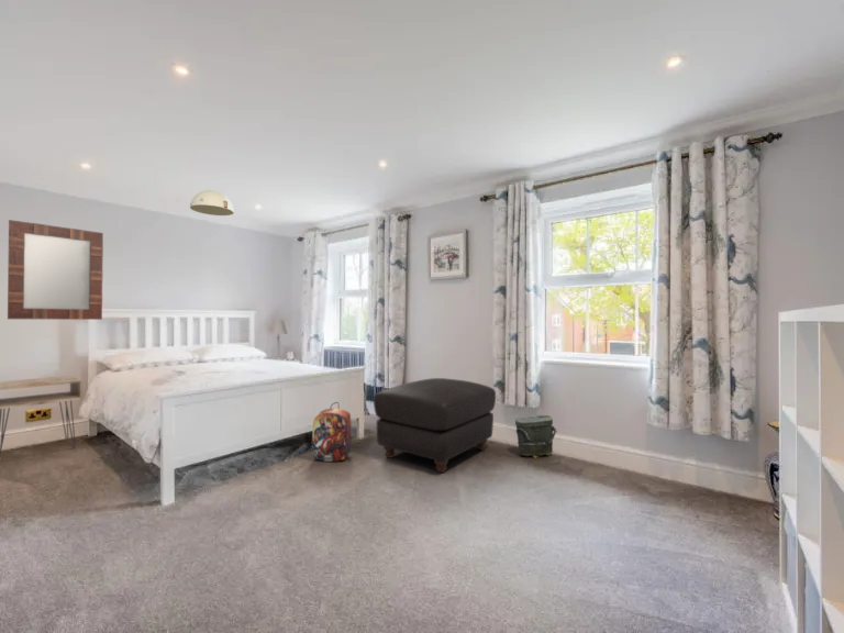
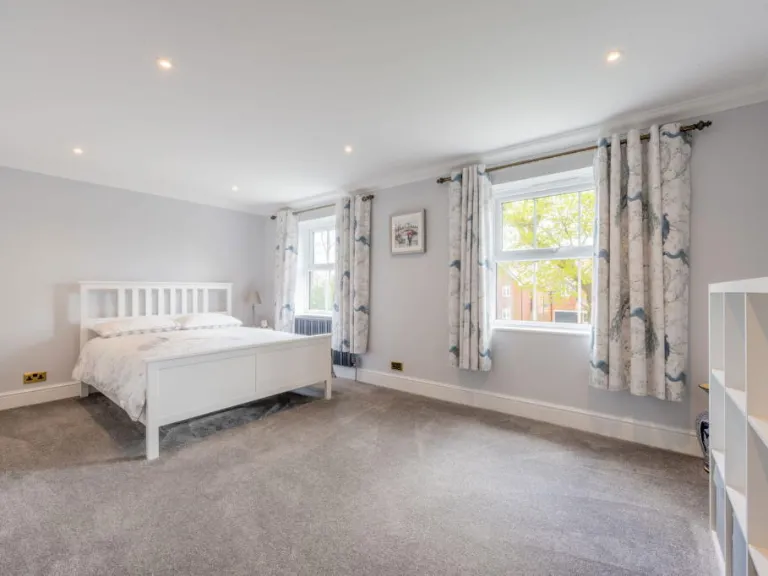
- backpack (332, 431)
- bag (535, 436)
- ottoman (436, 417)
- nightstand (33, 404)
- ceiling light (212, 200)
- home mirror (58, 273)
